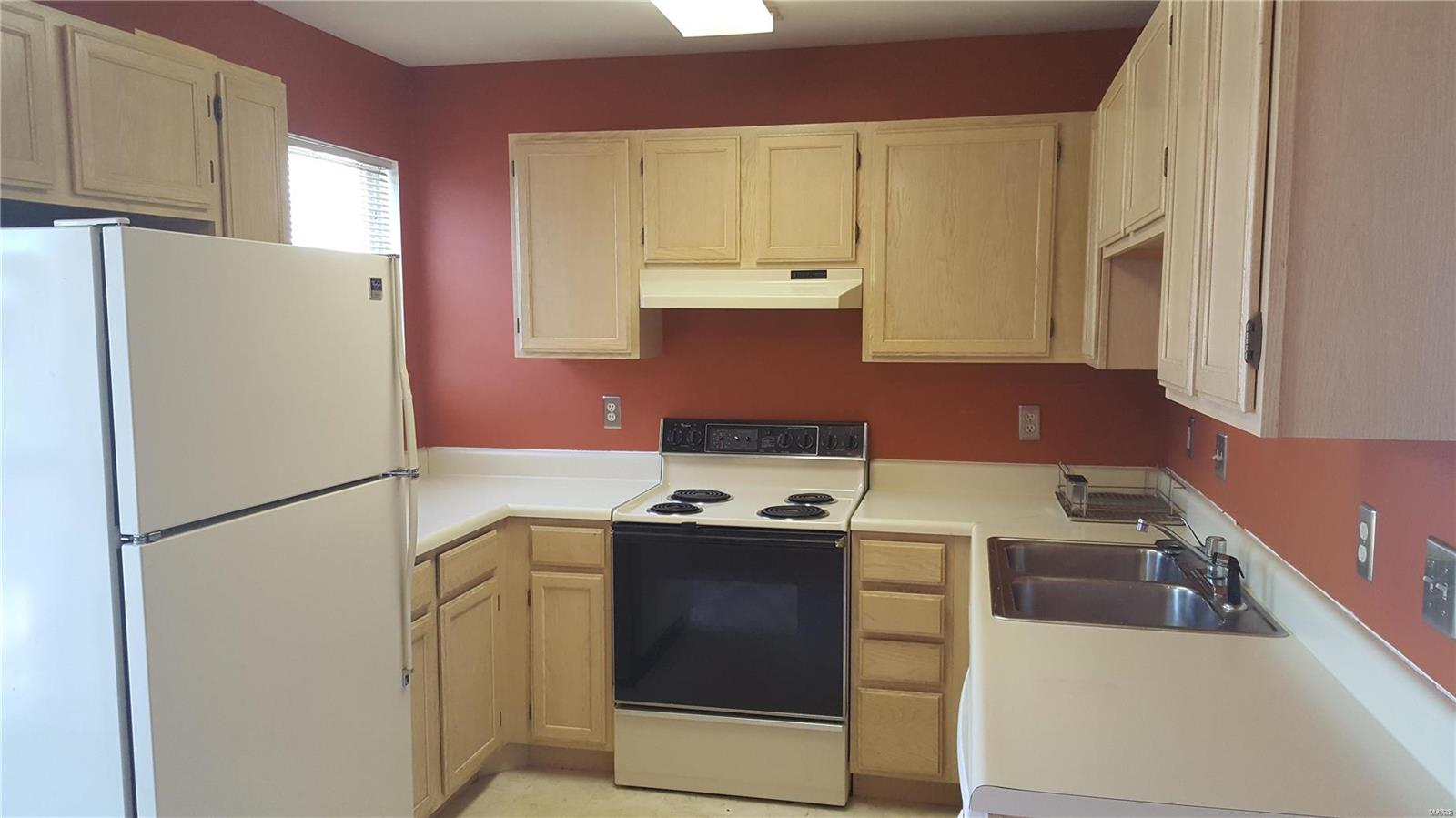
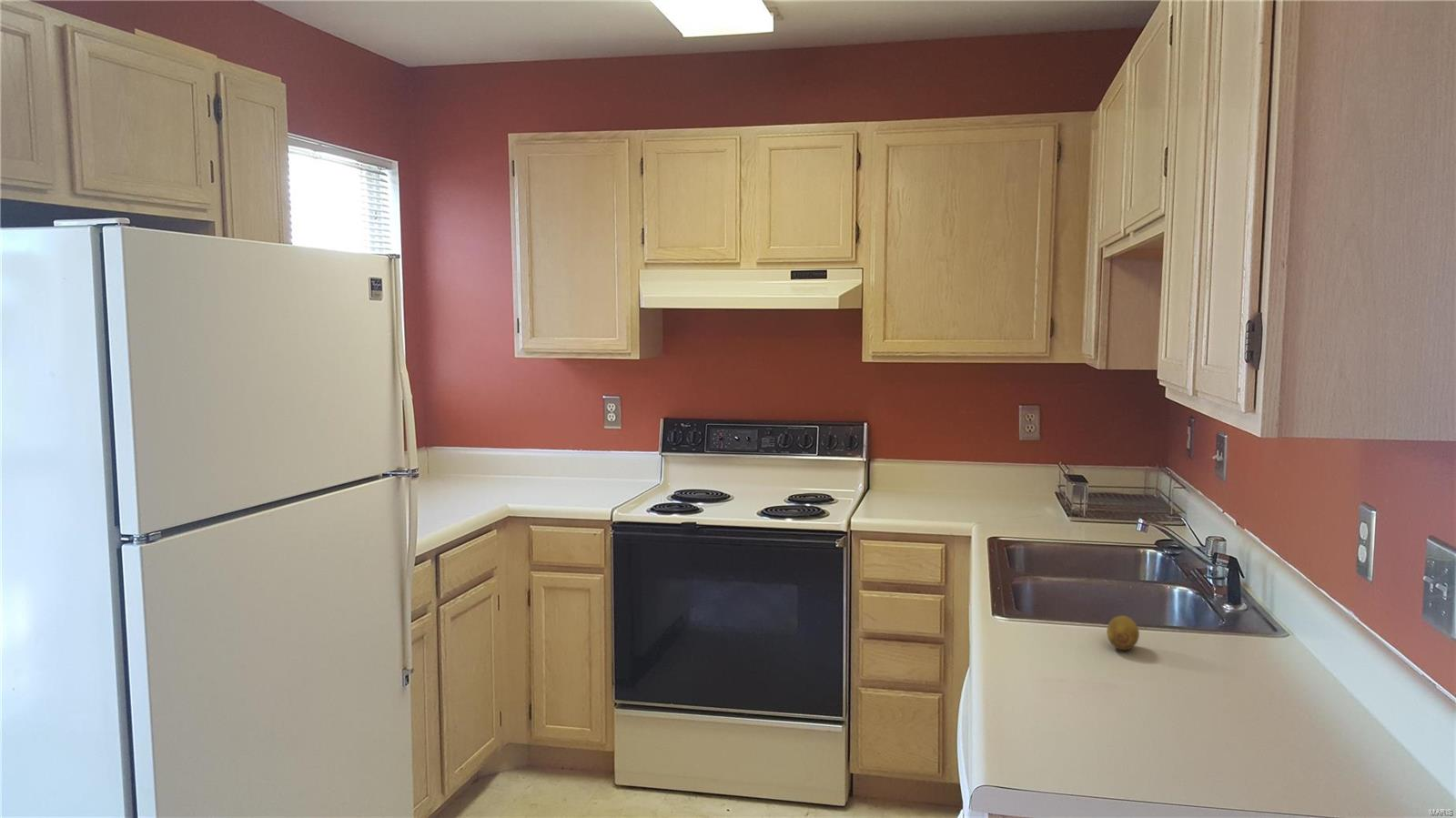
+ fruit (1123, 632)
